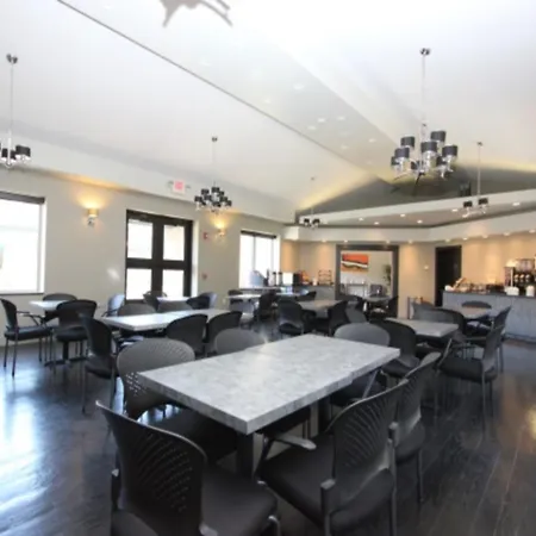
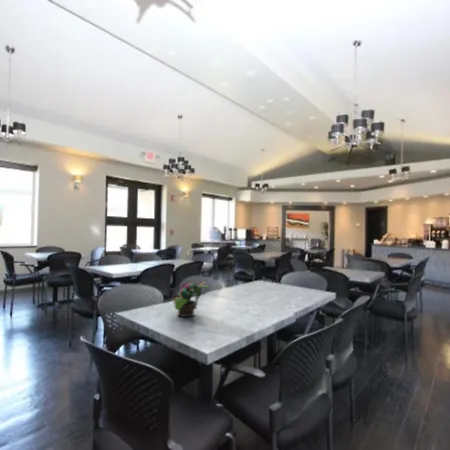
+ potted flower (190, 298)
